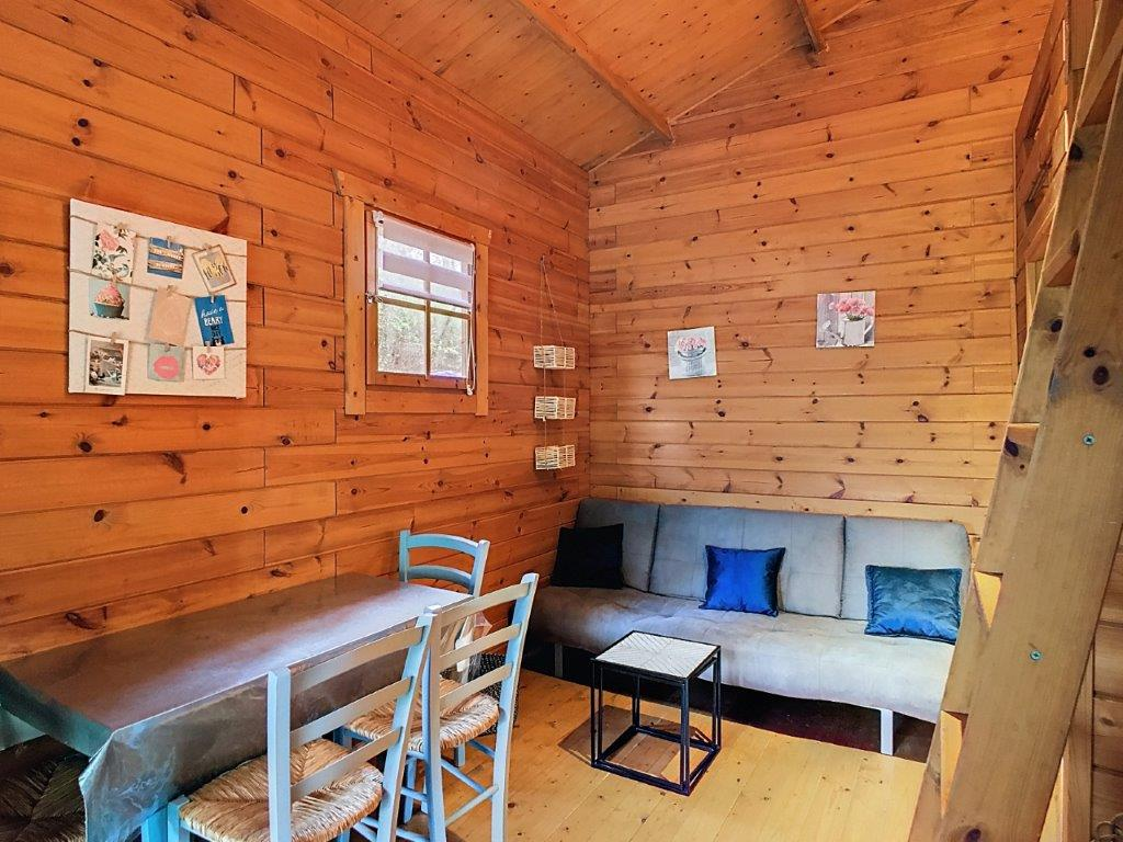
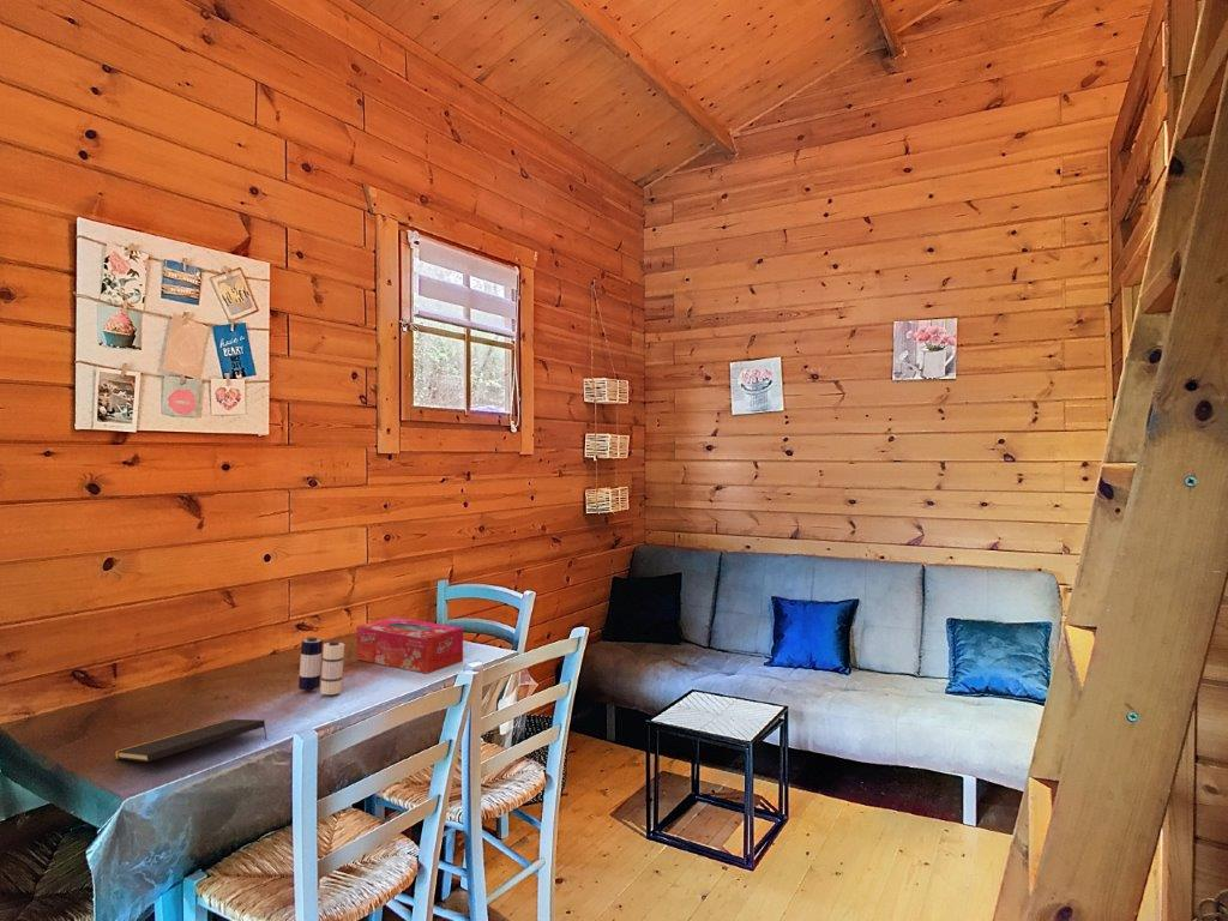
+ candle (308, 666)
+ notepad (191, 738)
+ tissue box (409, 643)
